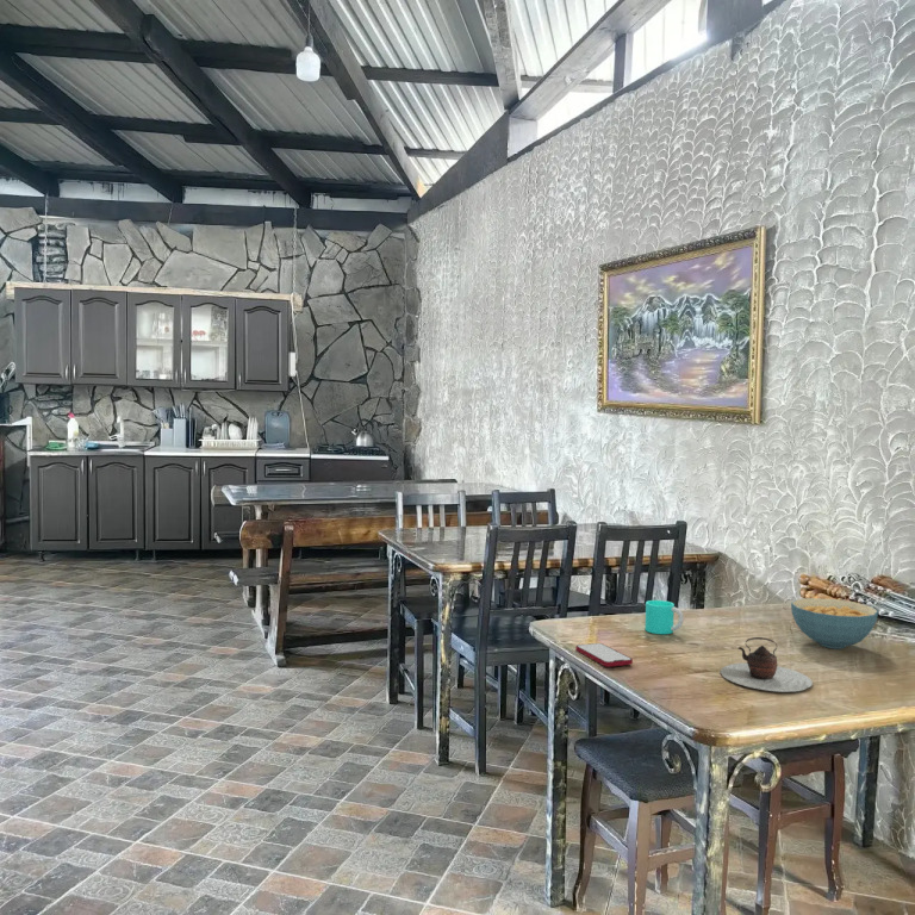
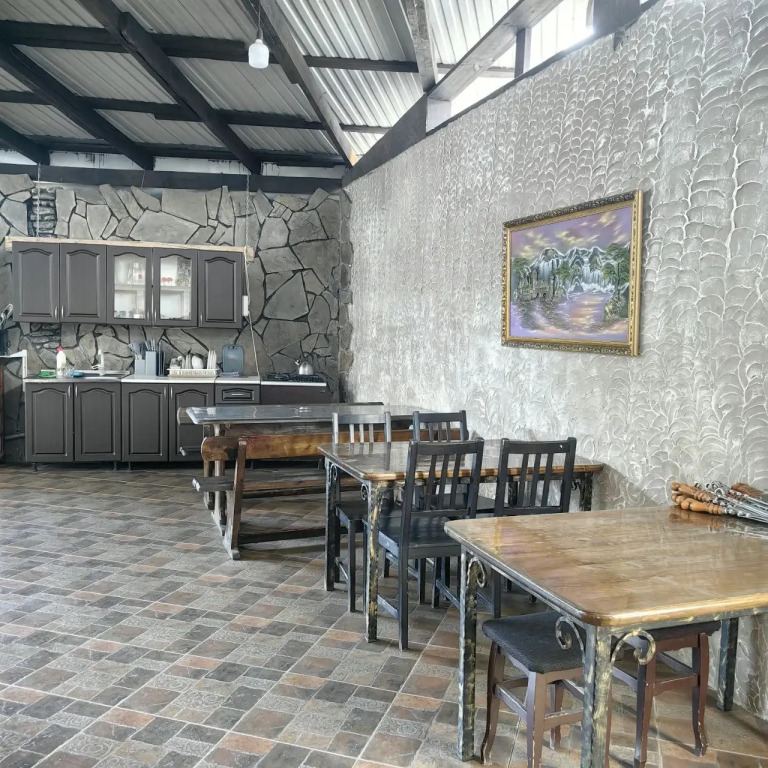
- smartphone (603, 654)
- cup (664, 617)
- teapot (766, 656)
- cereal bowl (833, 625)
